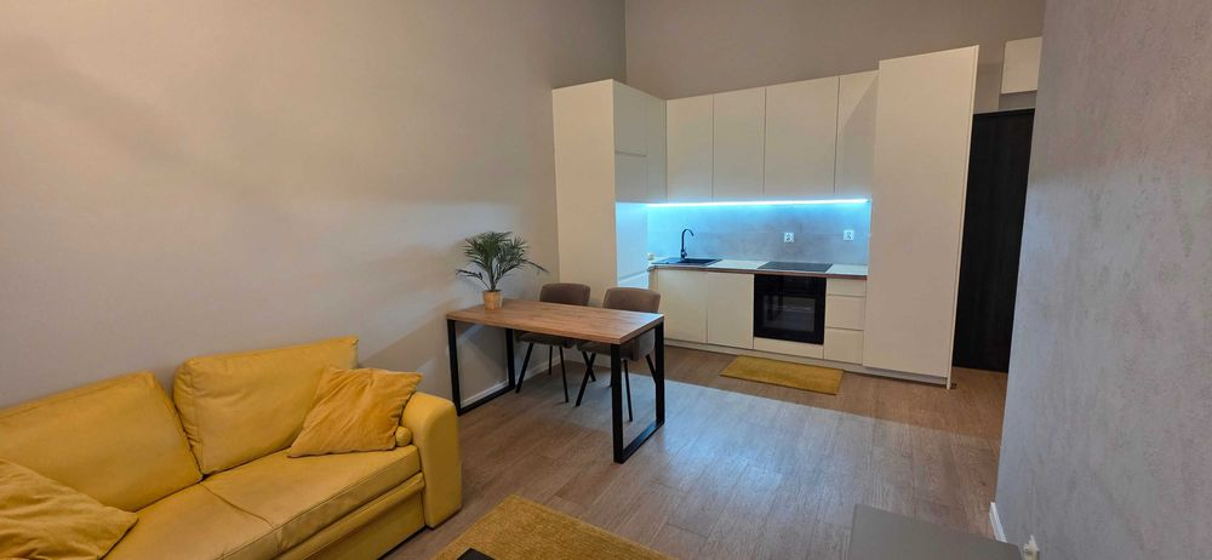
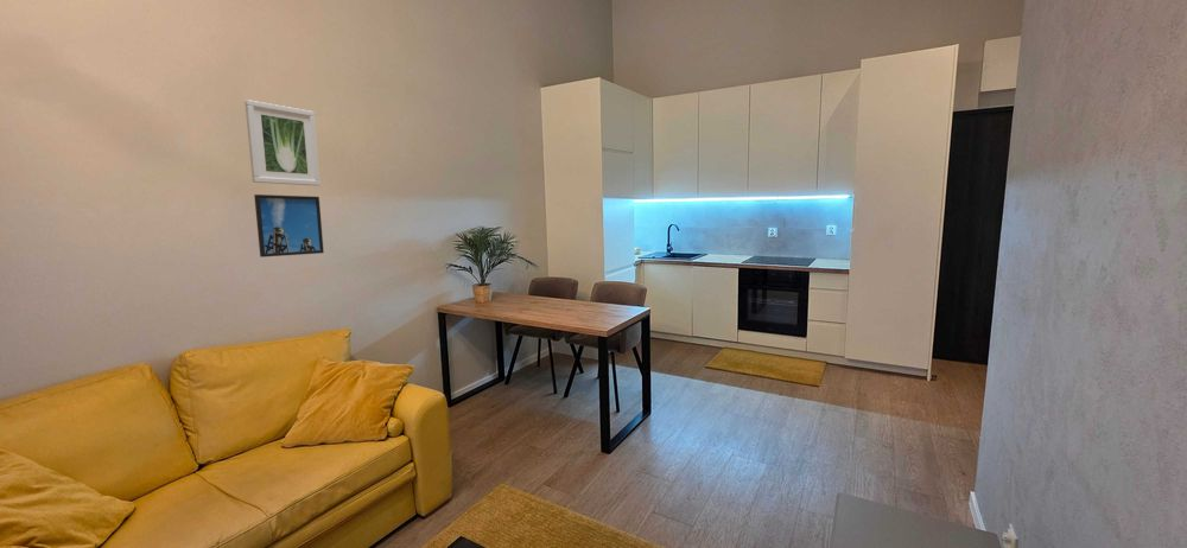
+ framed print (291, 225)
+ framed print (284, 145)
